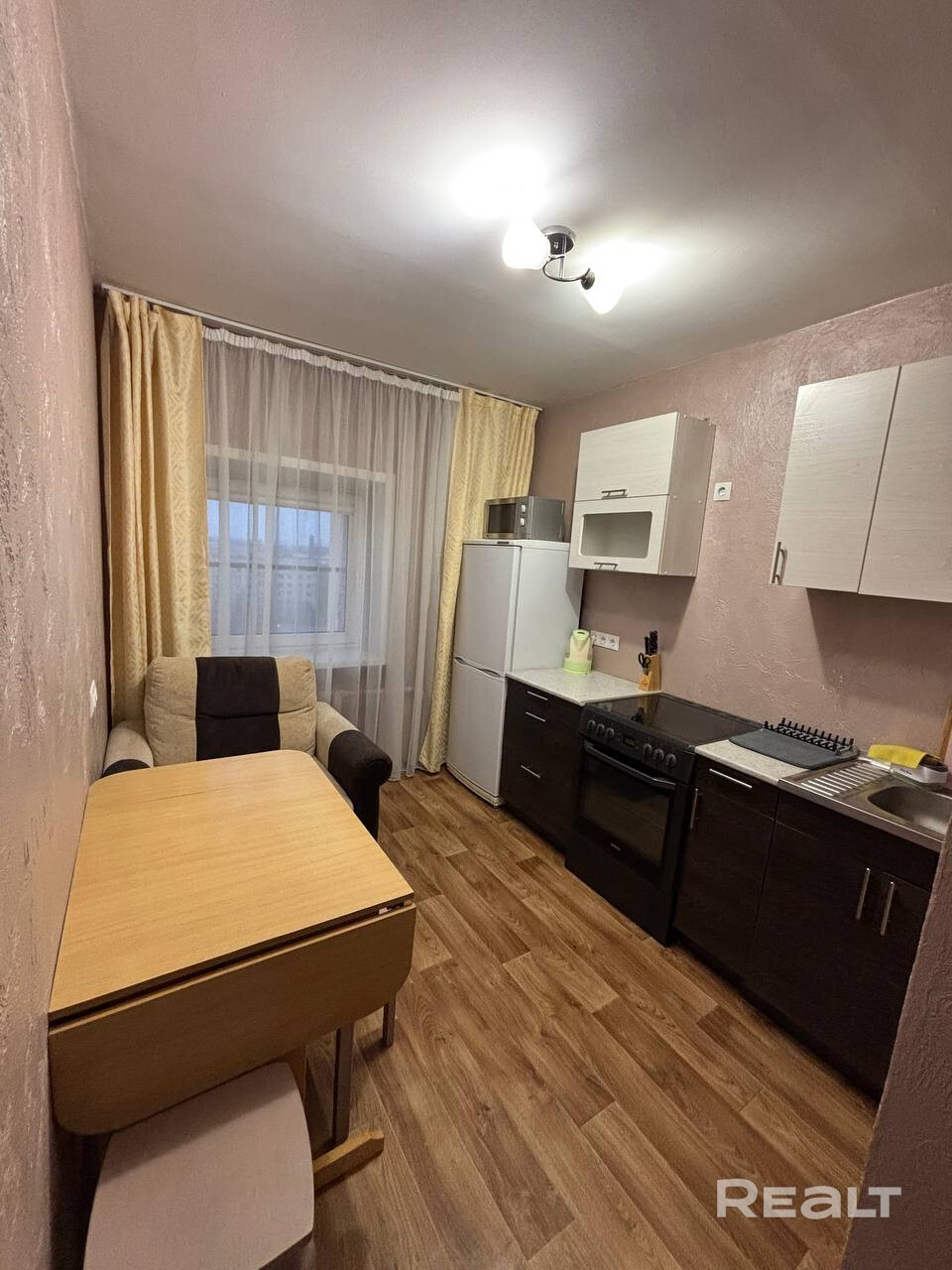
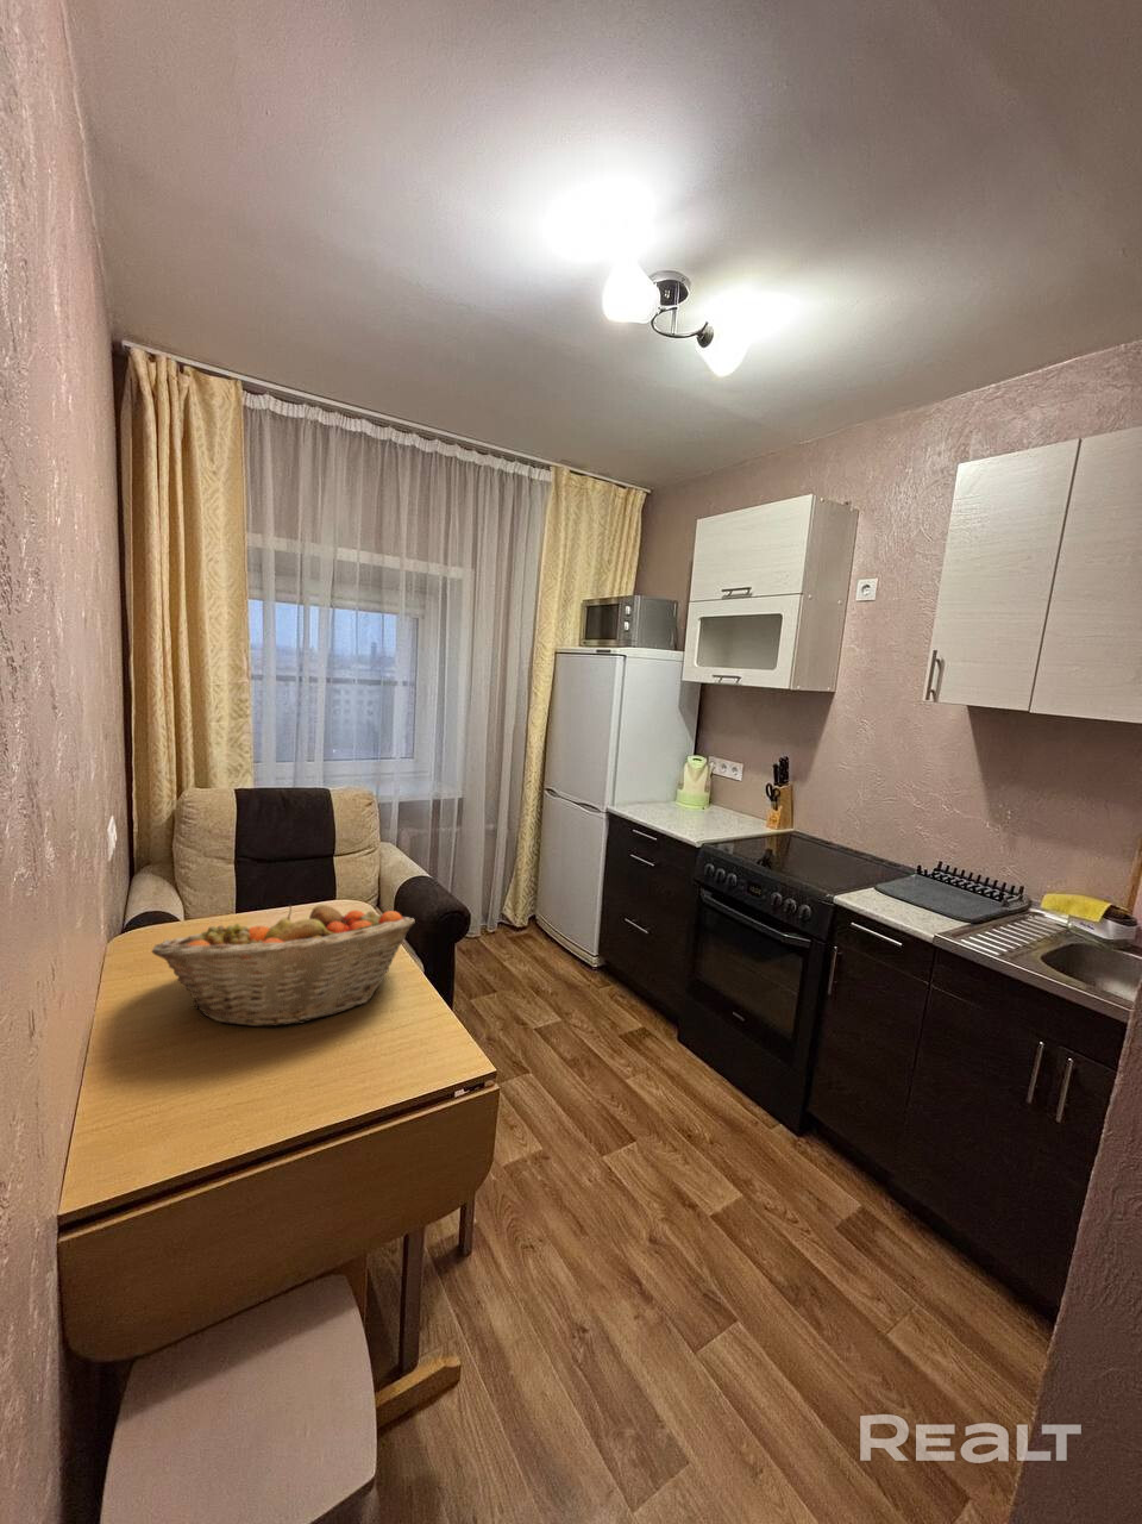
+ fruit basket (294, 950)
